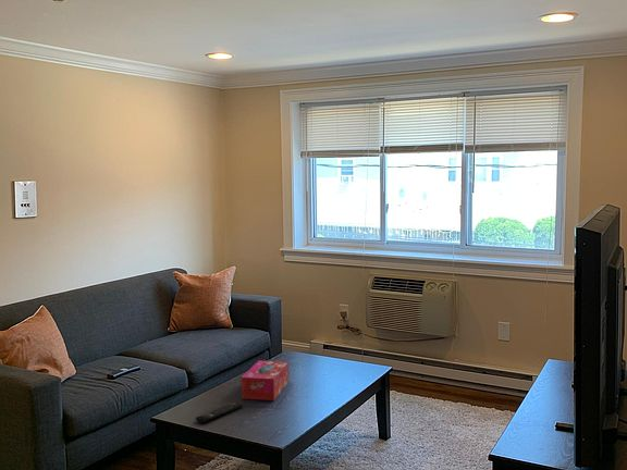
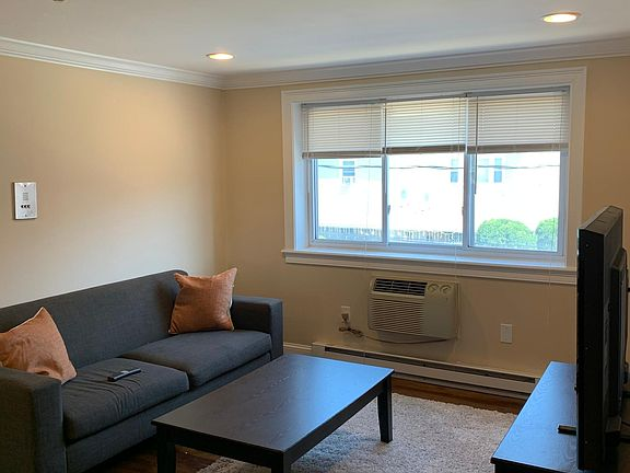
- remote control (220, 412)
- tissue box (266, 379)
